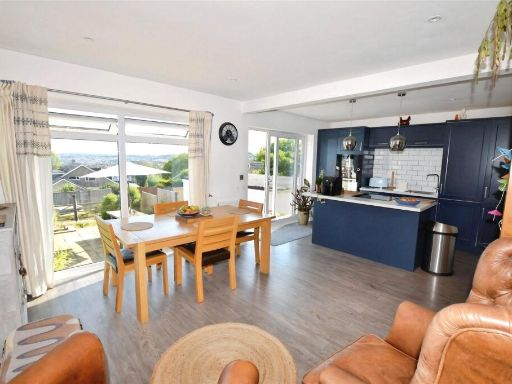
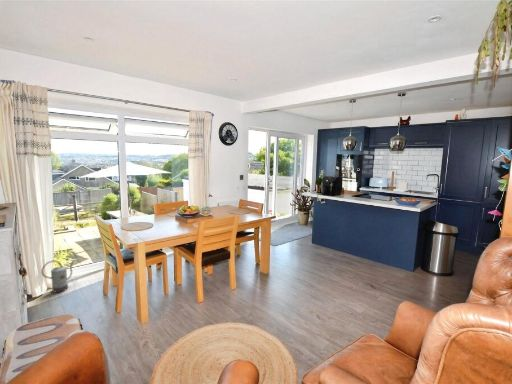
+ watering can (59, 274)
